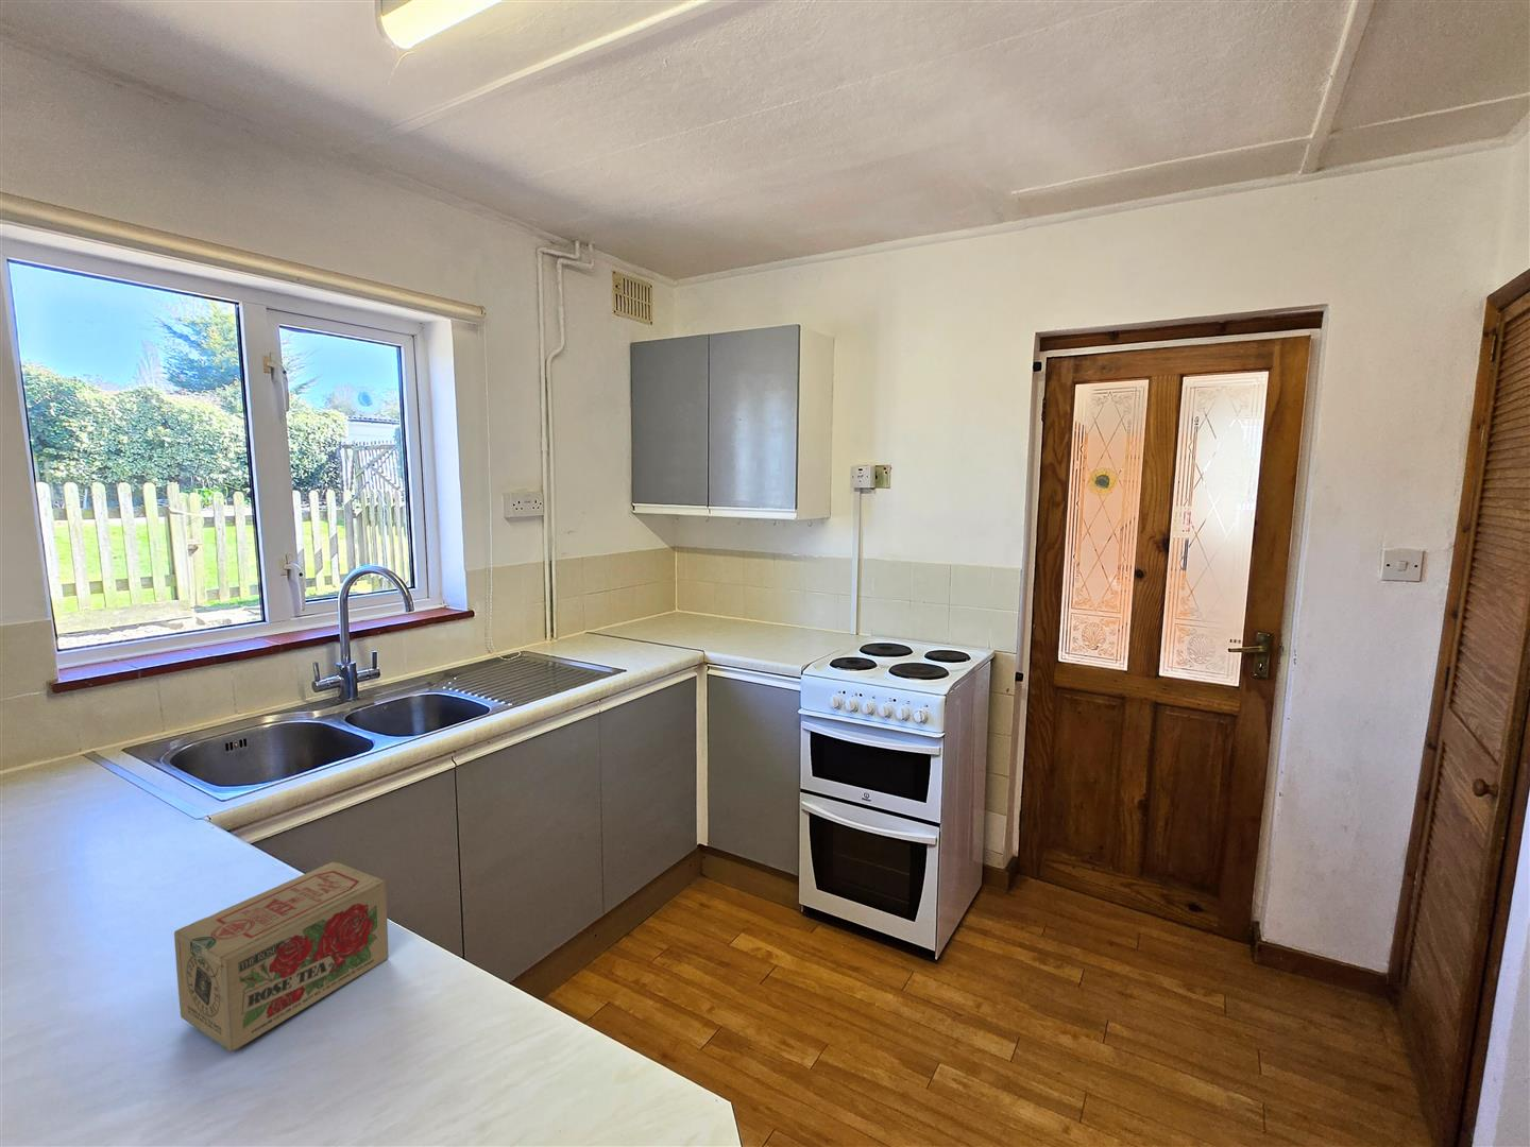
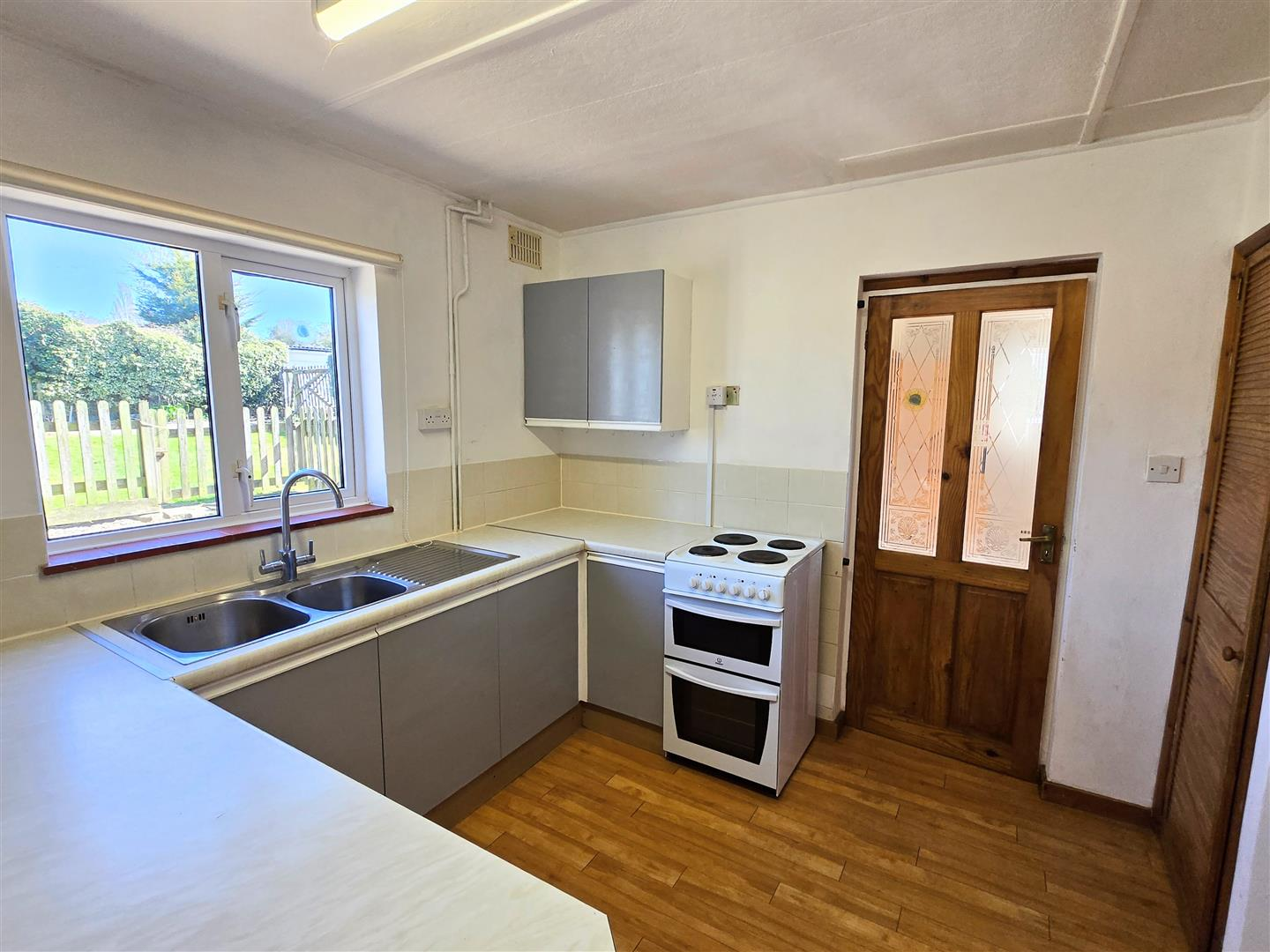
- tea box (288, 946)
